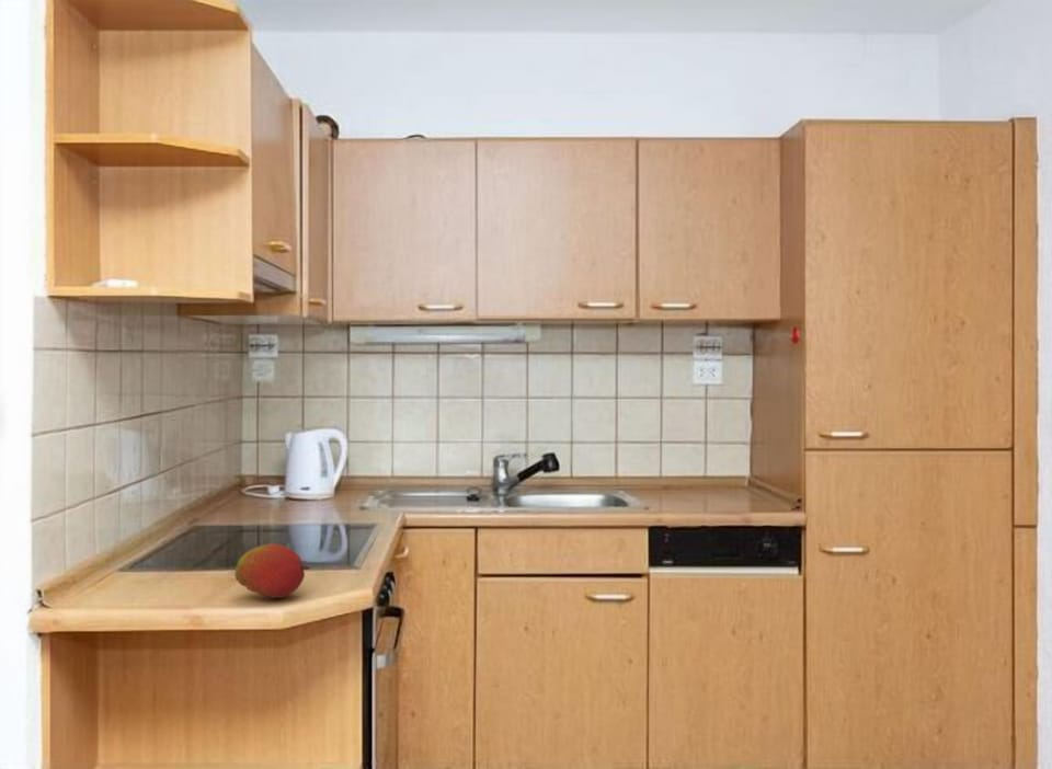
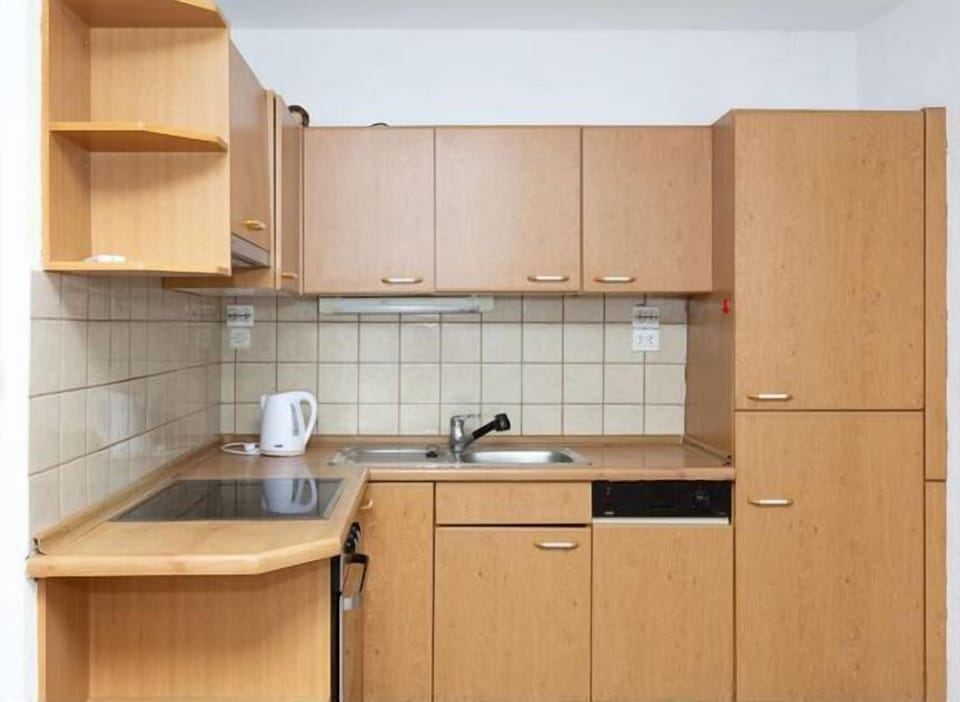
- fruit (272, 571)
